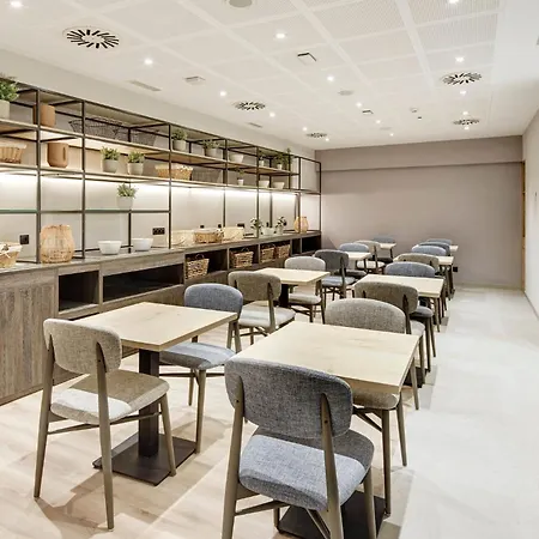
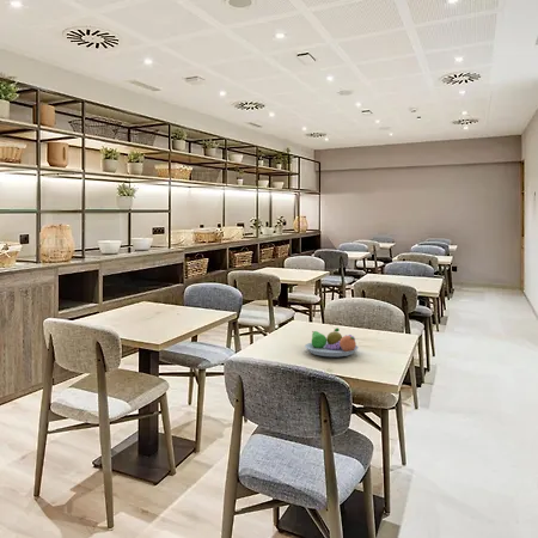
+ fruit bowl (330, 341)
